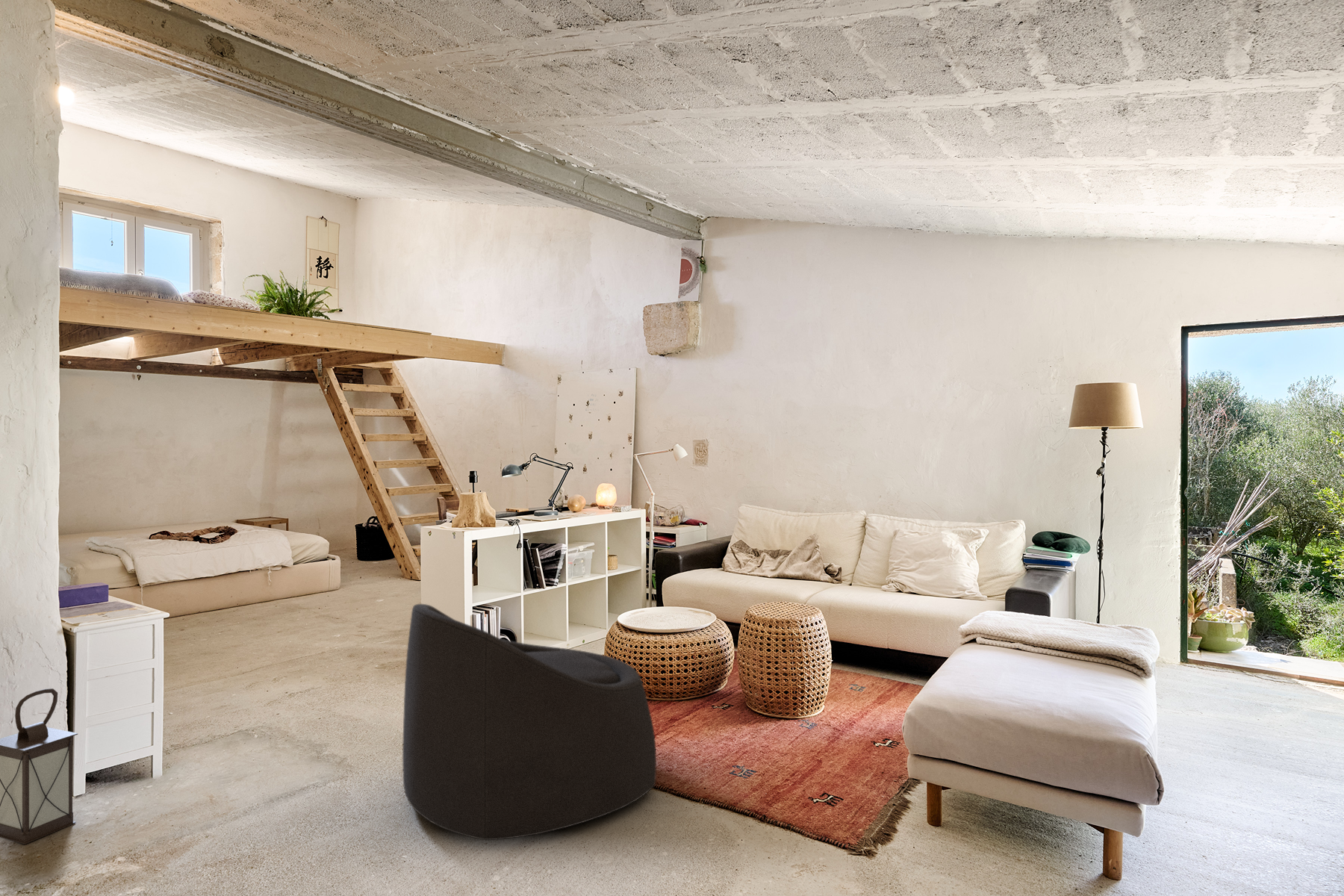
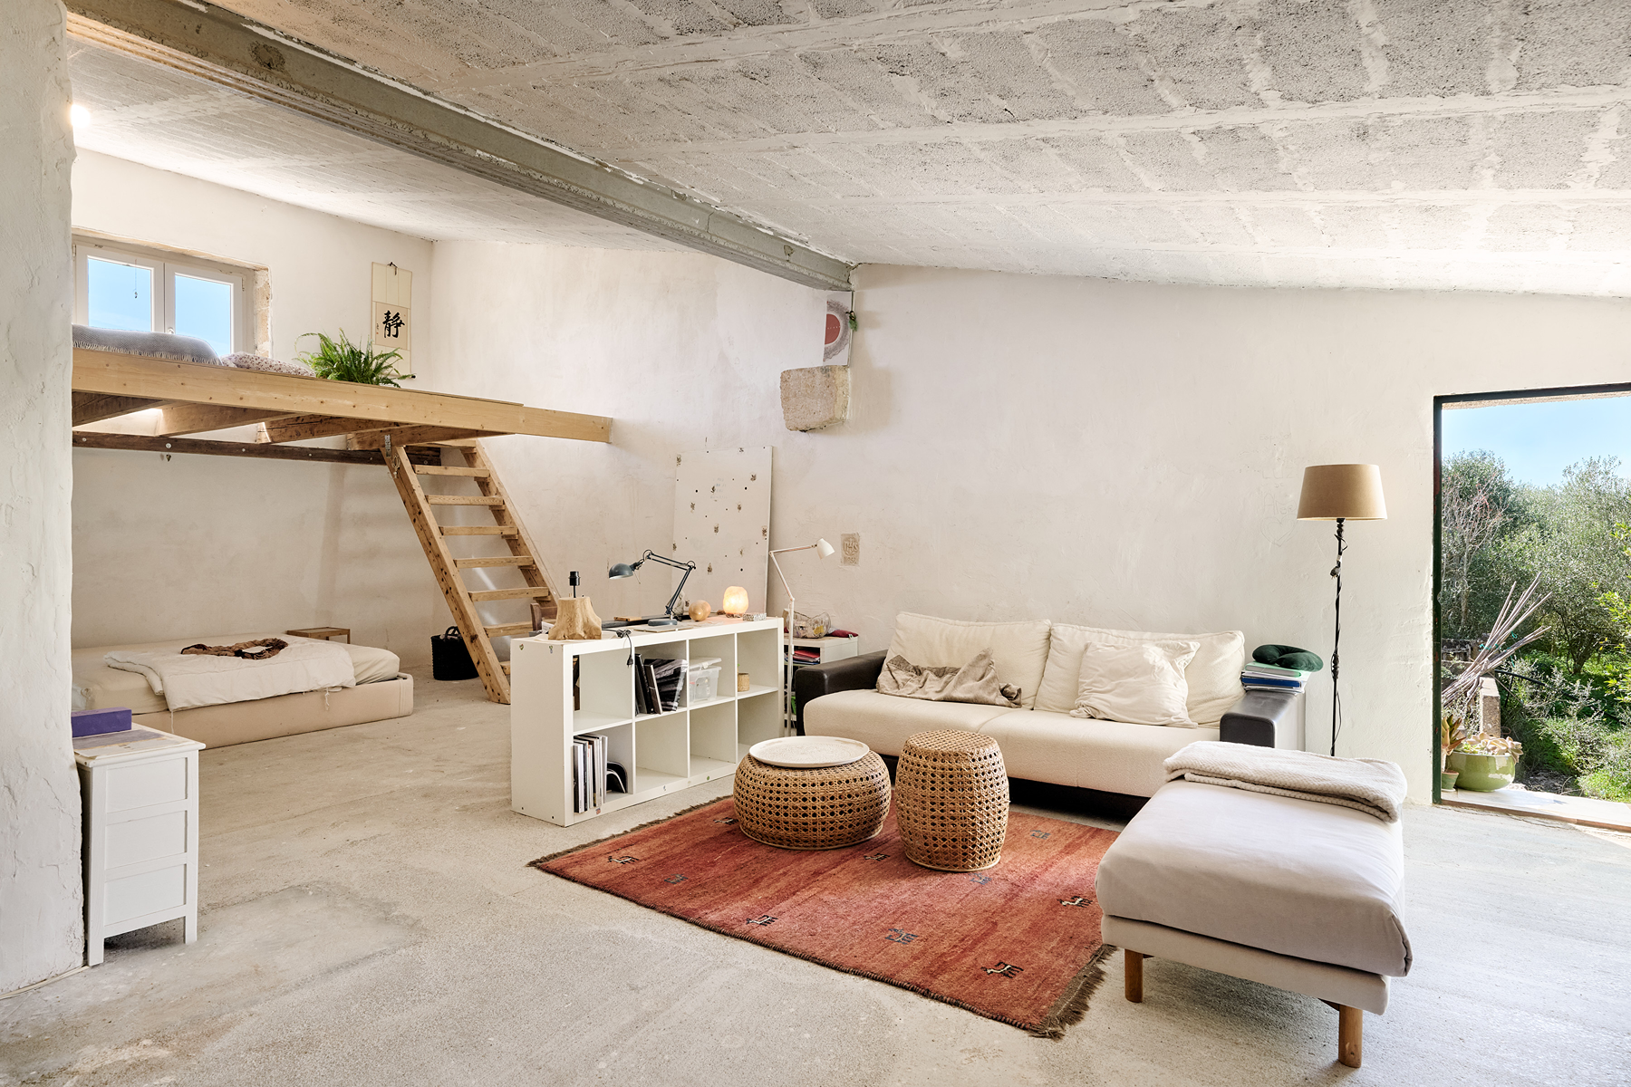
- armchair (526, 691)
- lantern (34, 759)
